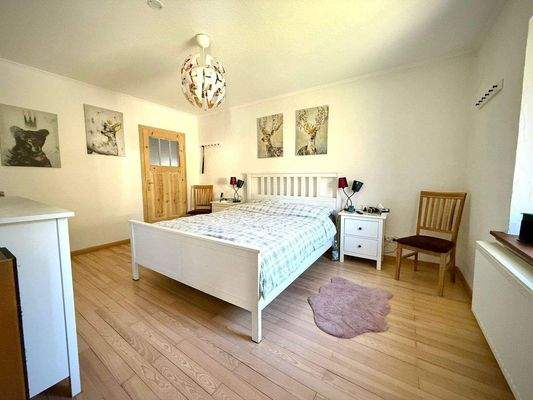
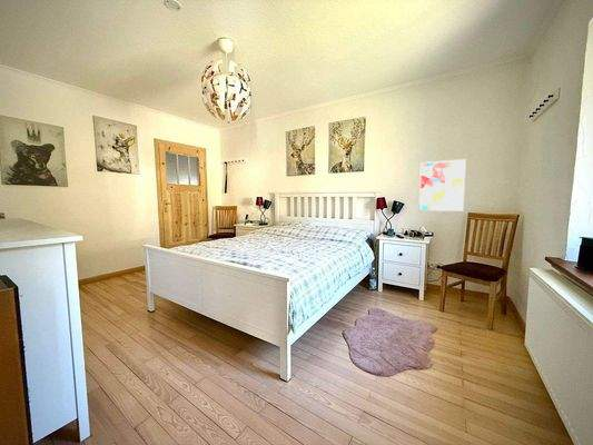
+ wall art (441, 186)
